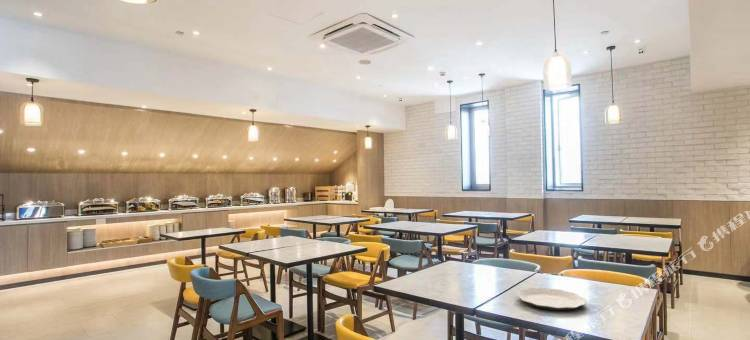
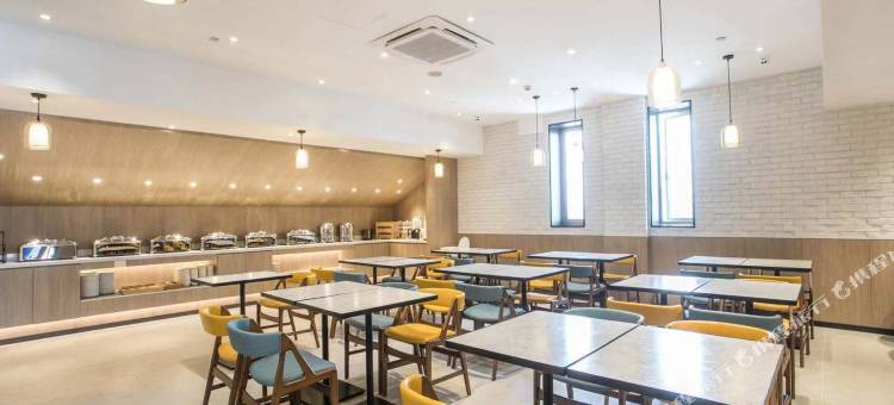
- plate (550, 299)
